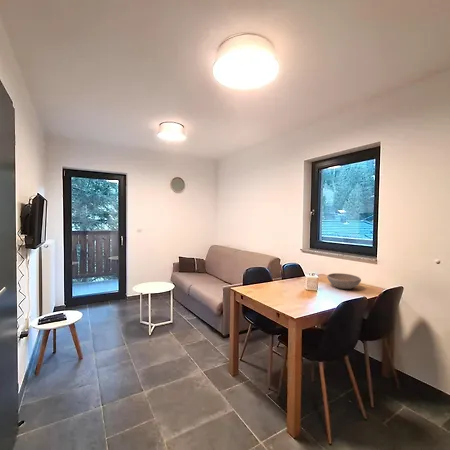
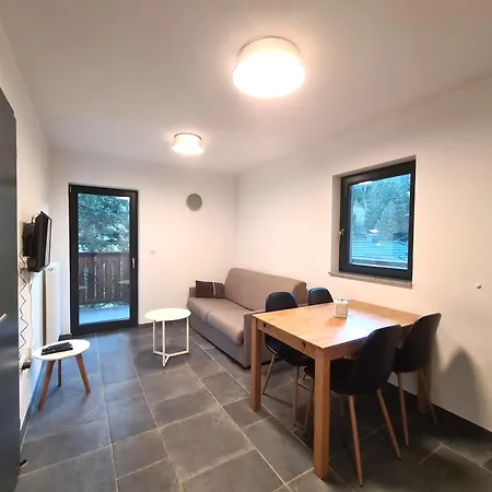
- bowl (343, 281)
